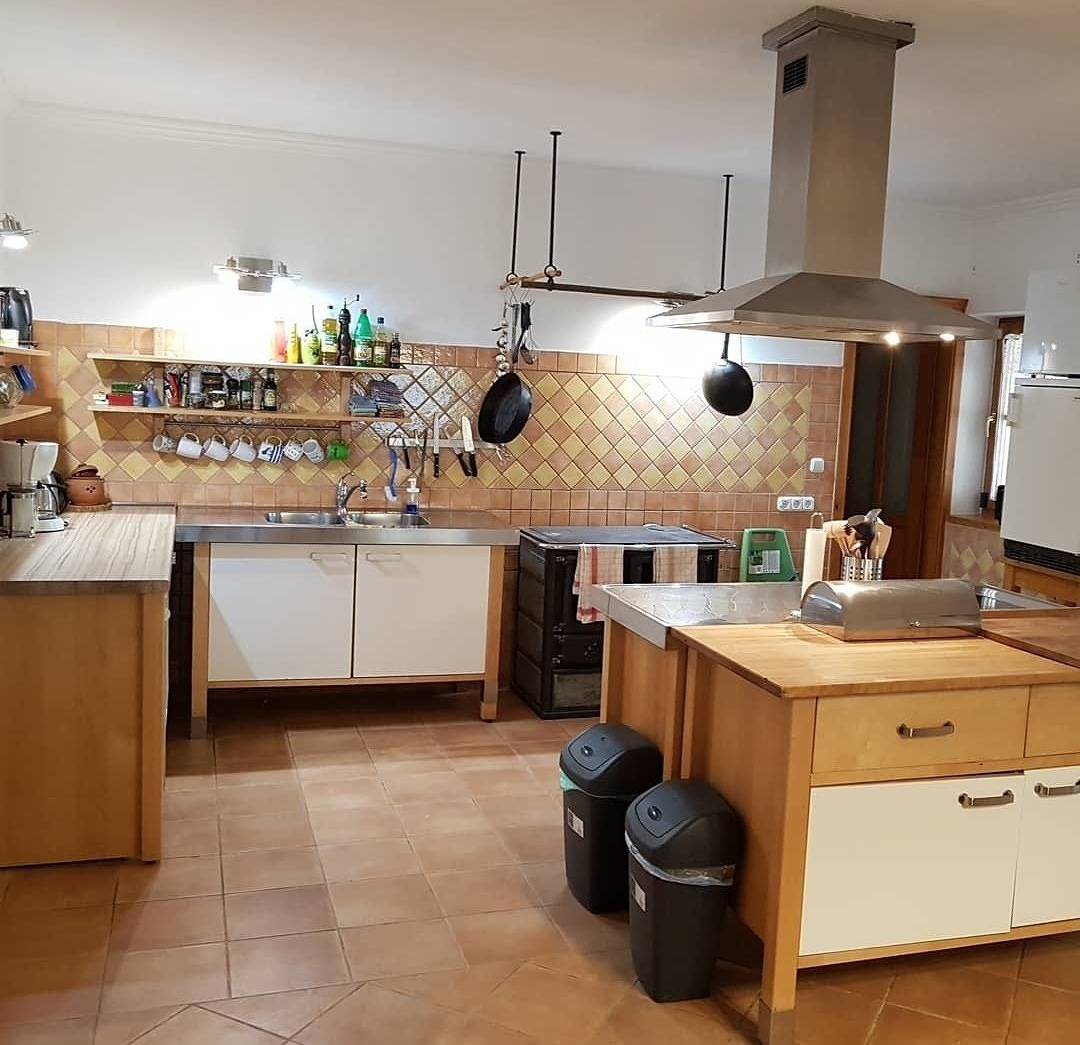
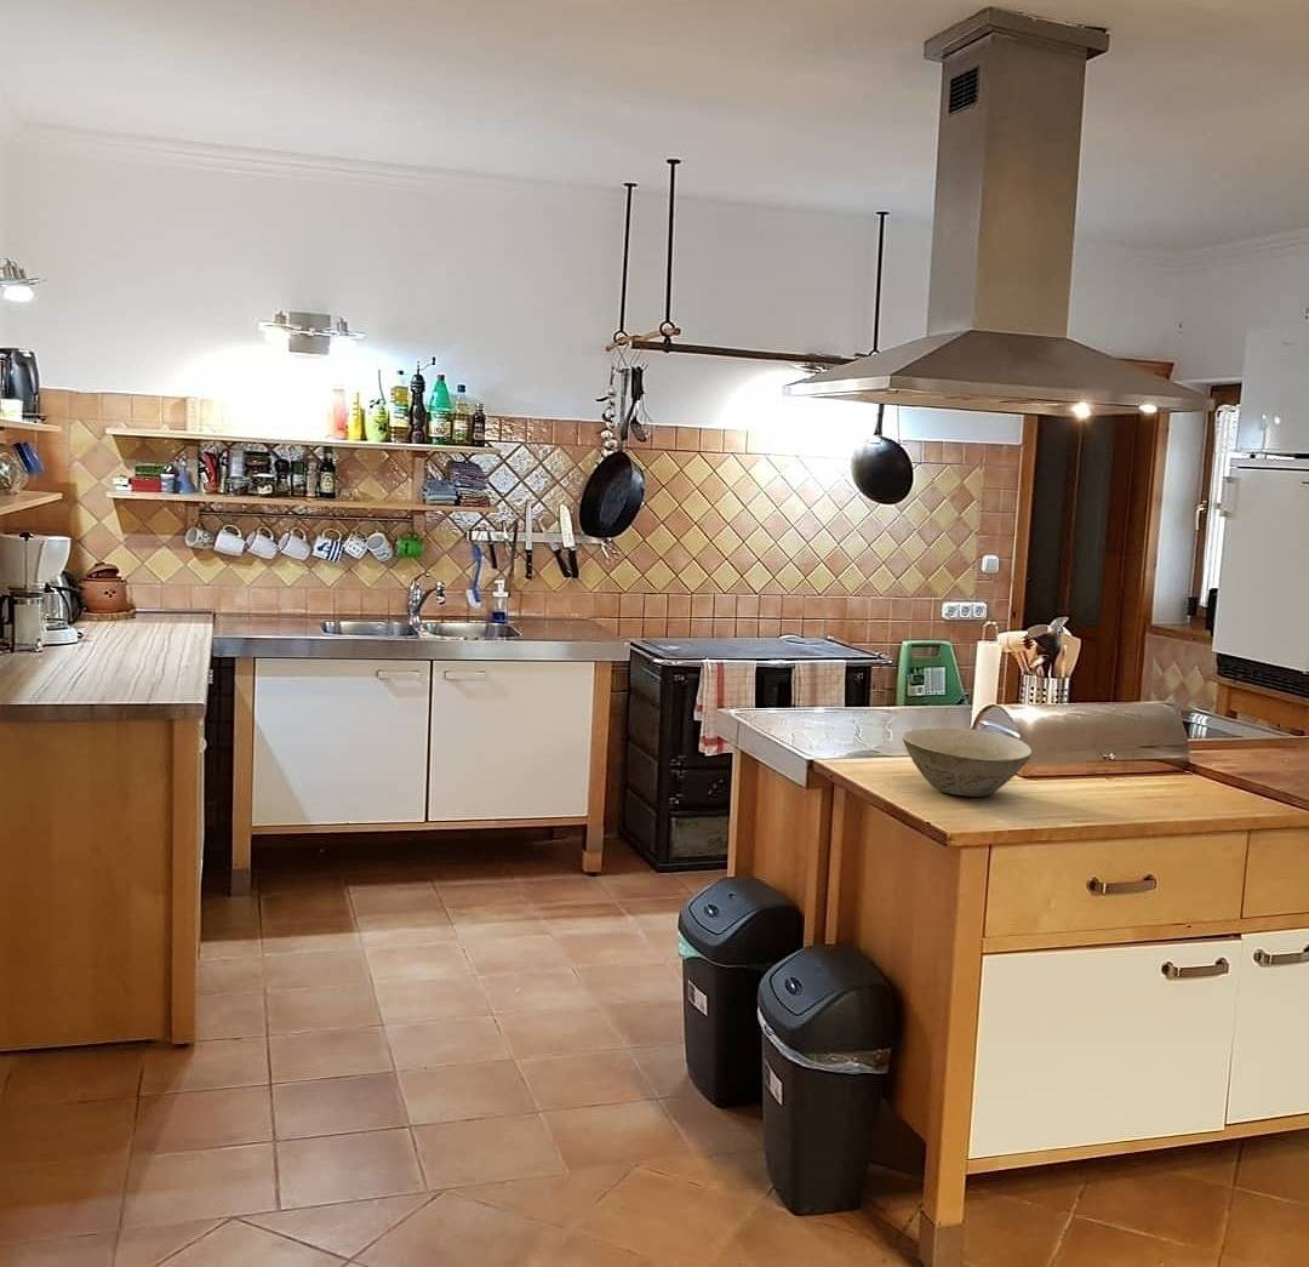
+ bowl (965, 764)
